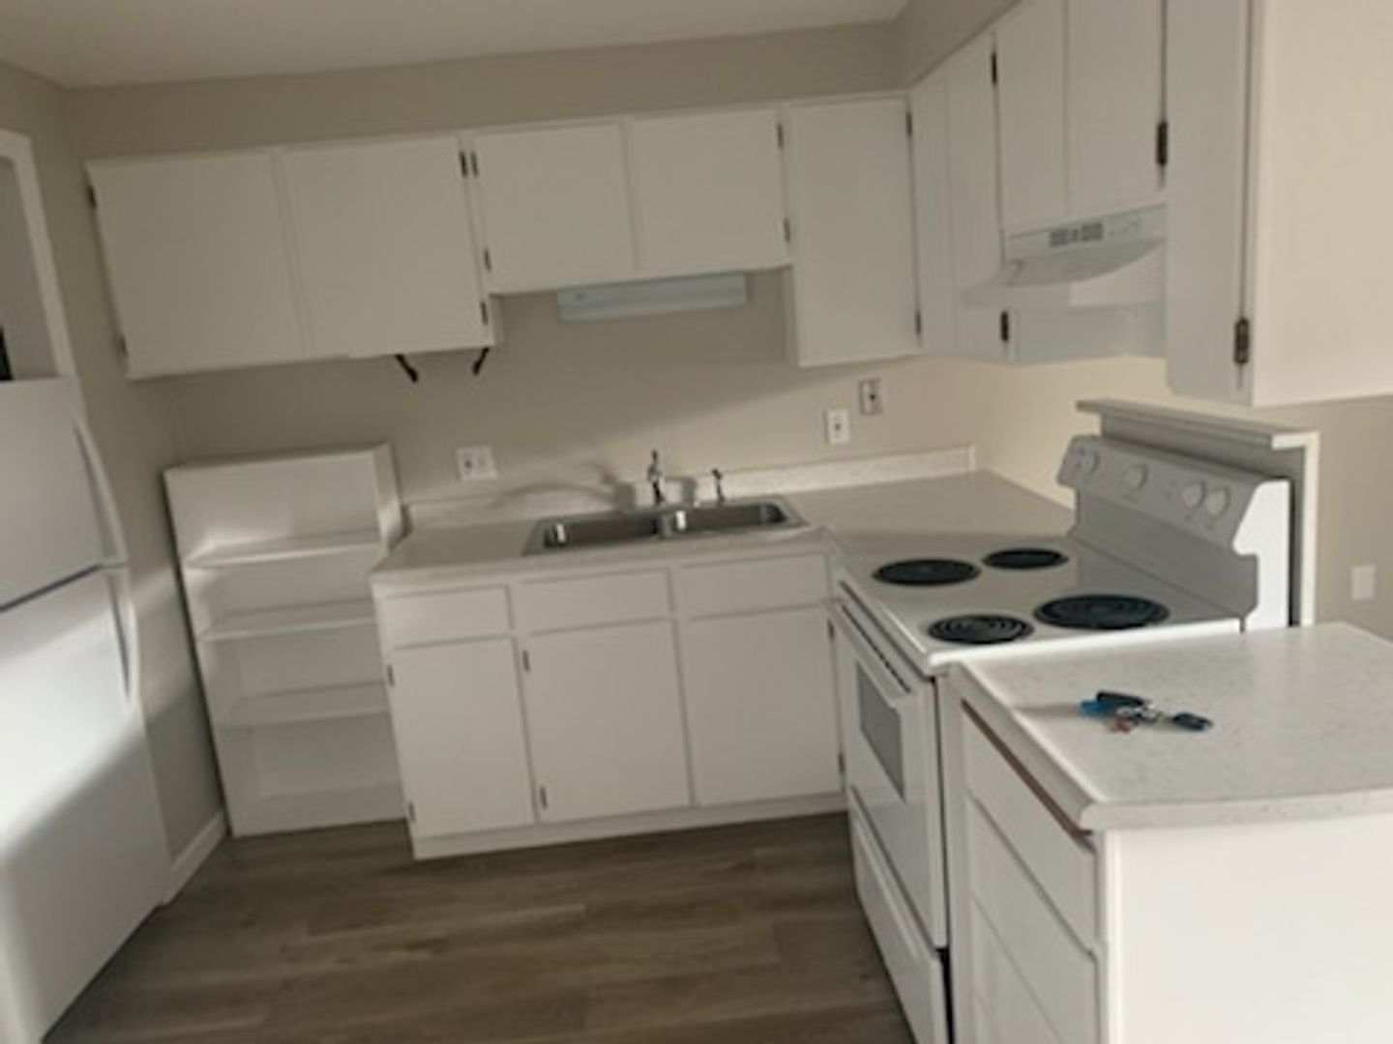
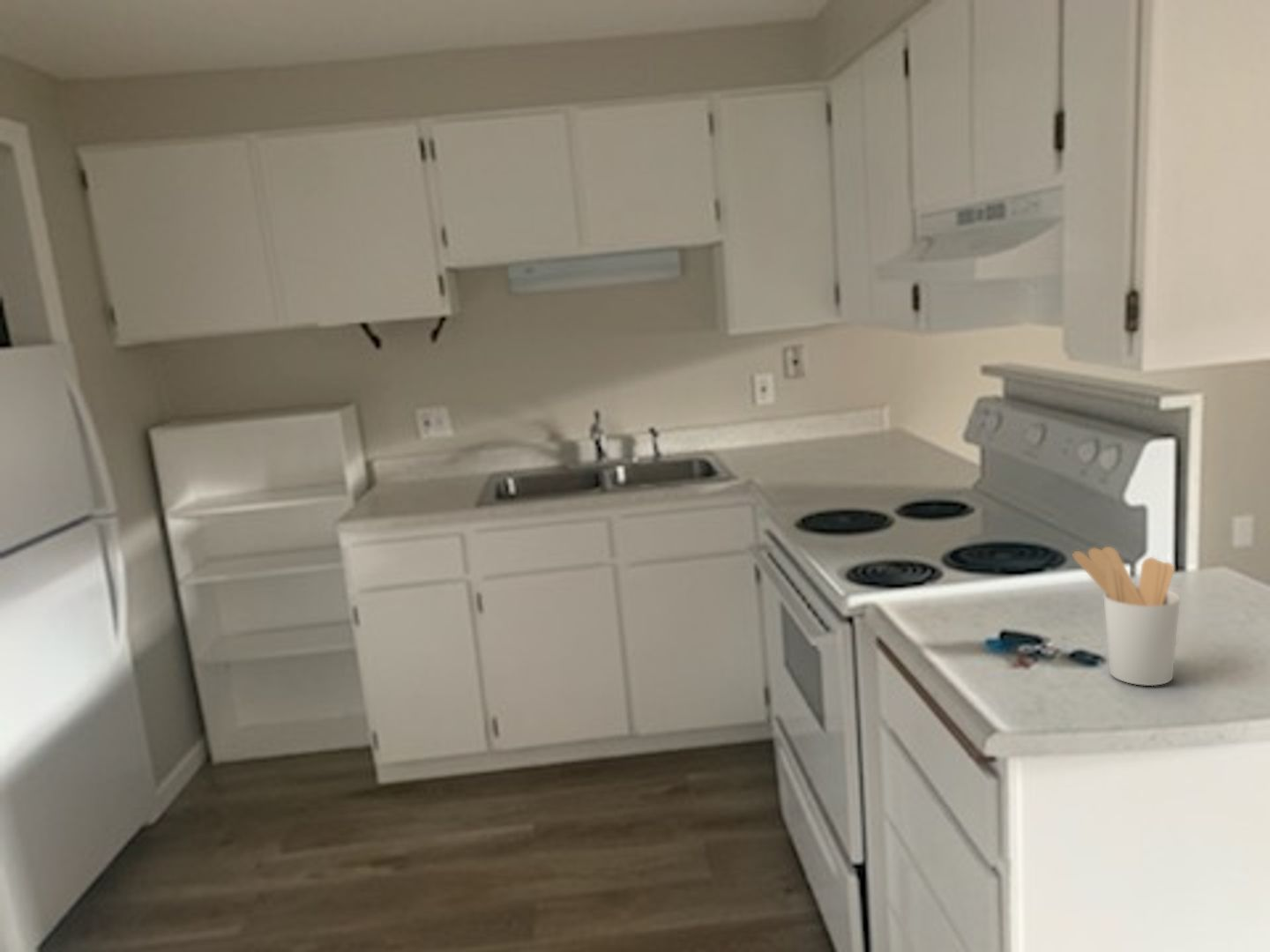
+ utensil holder (1125, 611)
